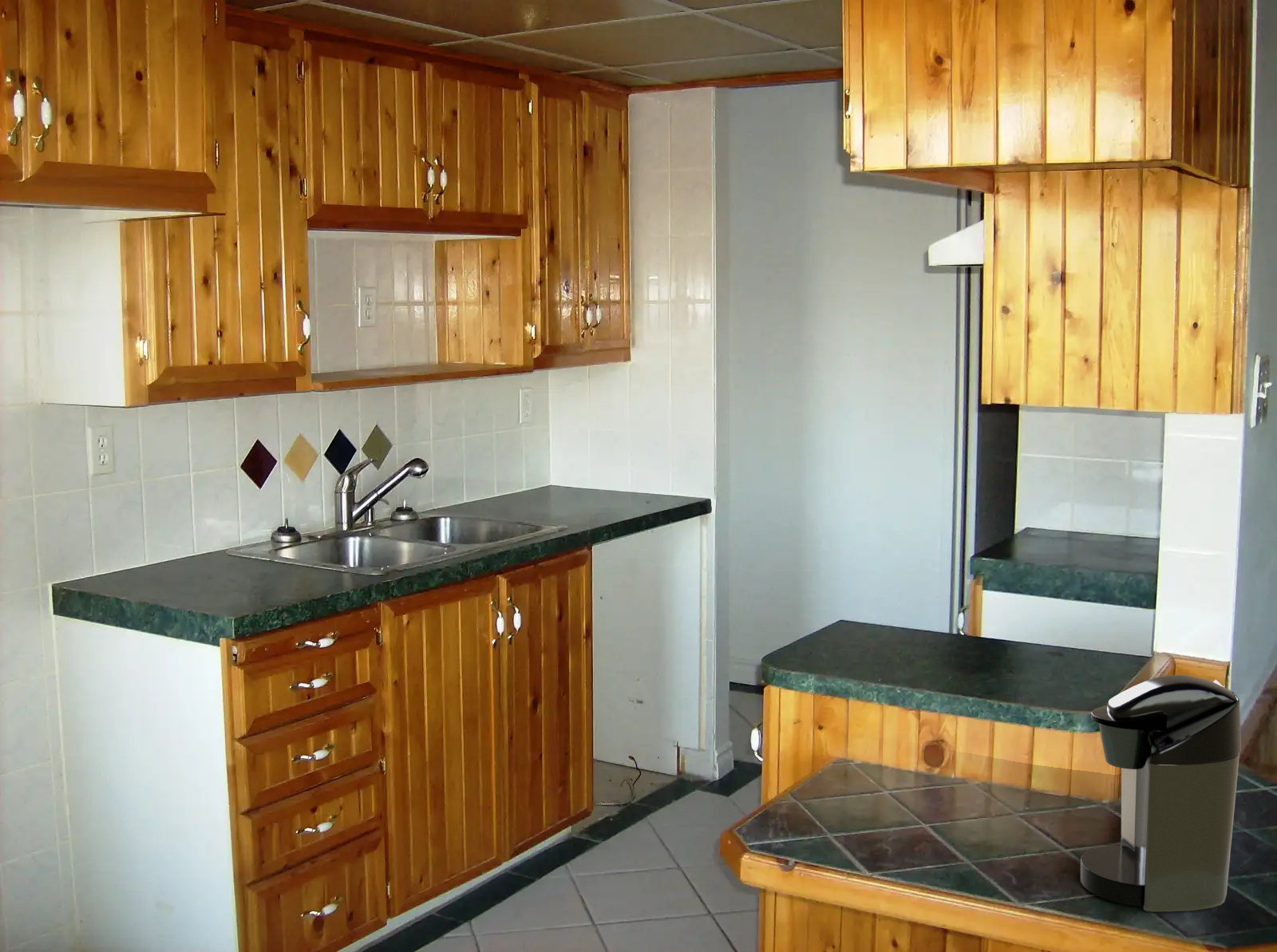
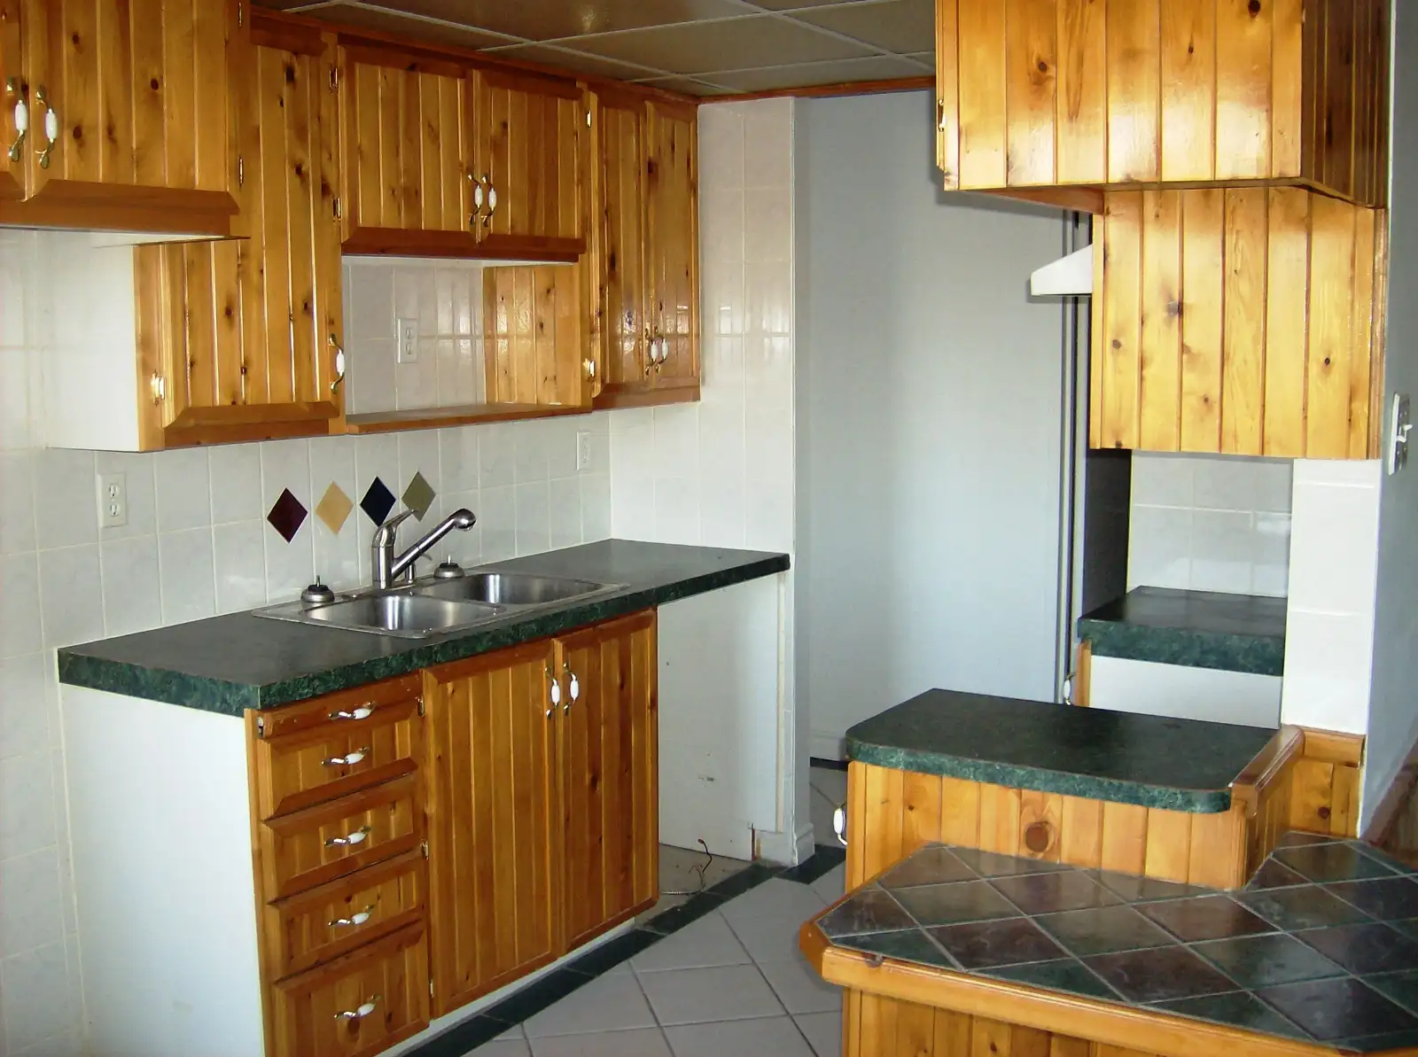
- coffee maker (1159, 770)
